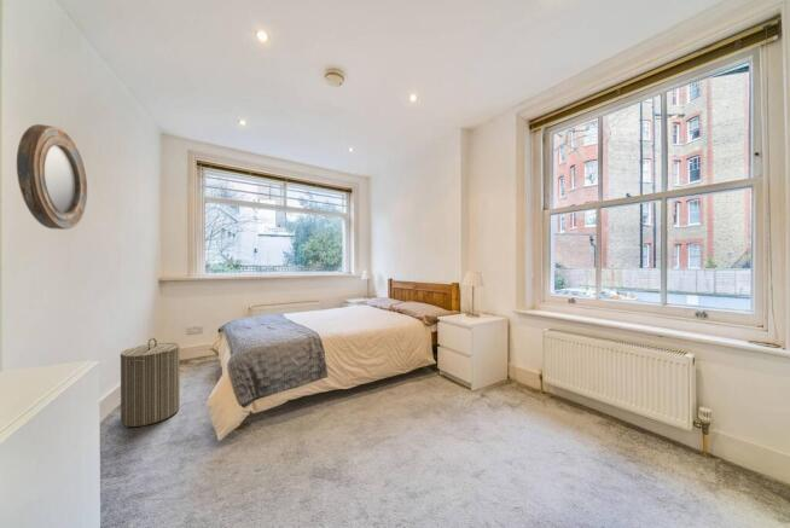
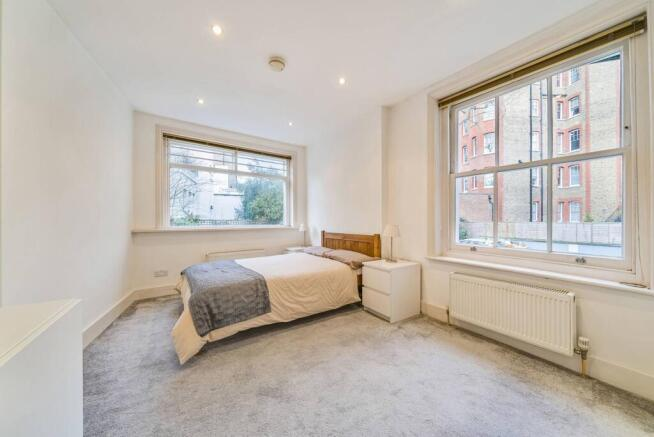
- laundry hamper (151, 376)
- home mirror (57, 179)
